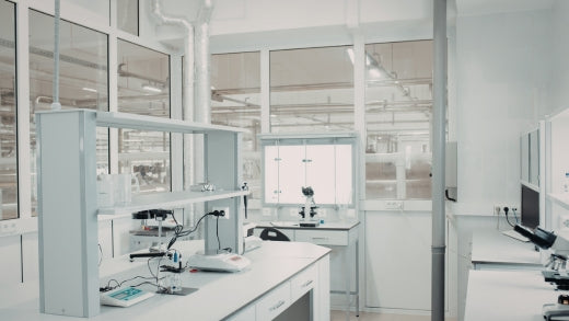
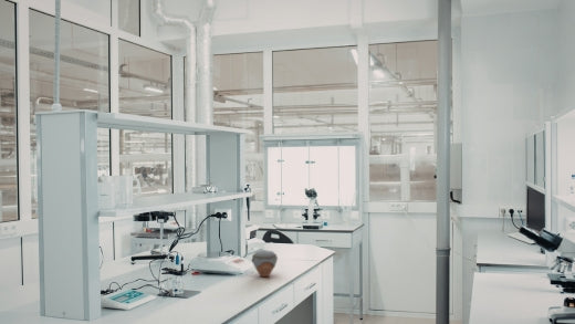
+ jar (264, 263)
